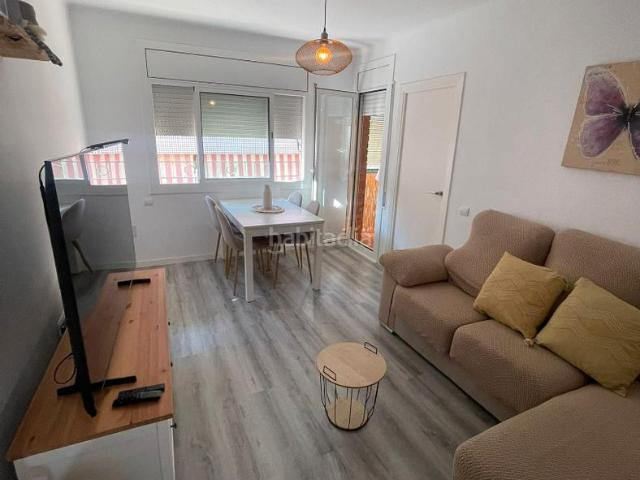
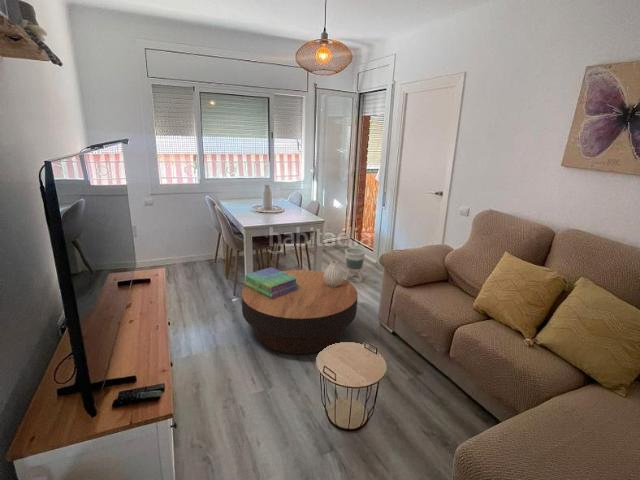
+ vase (333, 273)
+ coffee table (299, 309)
+ stack of books (271, 281)
+ planter (354, 265)
